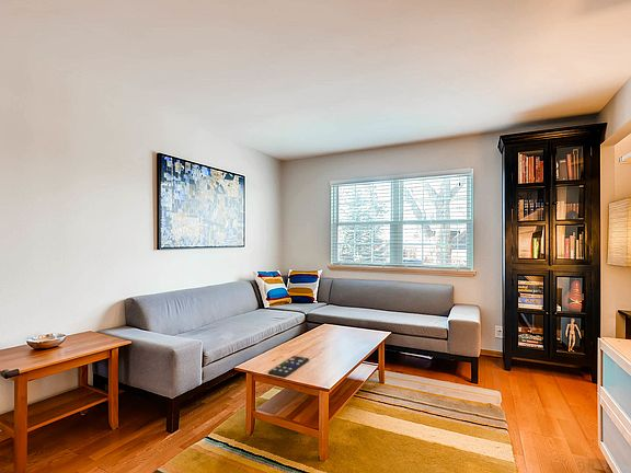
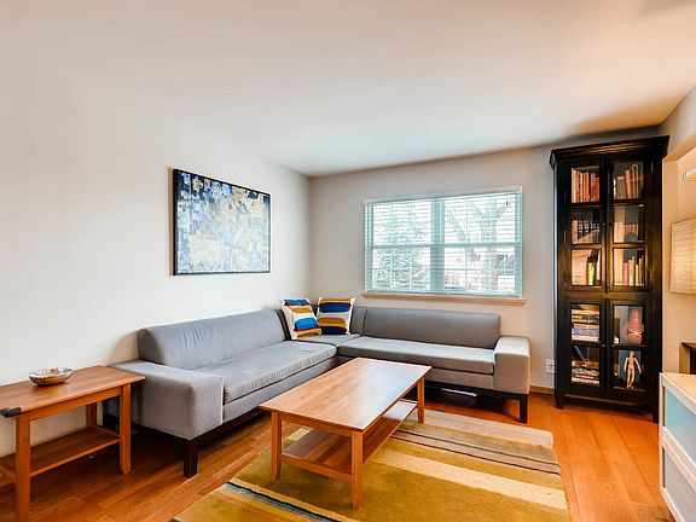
- remote control (289, 365)
